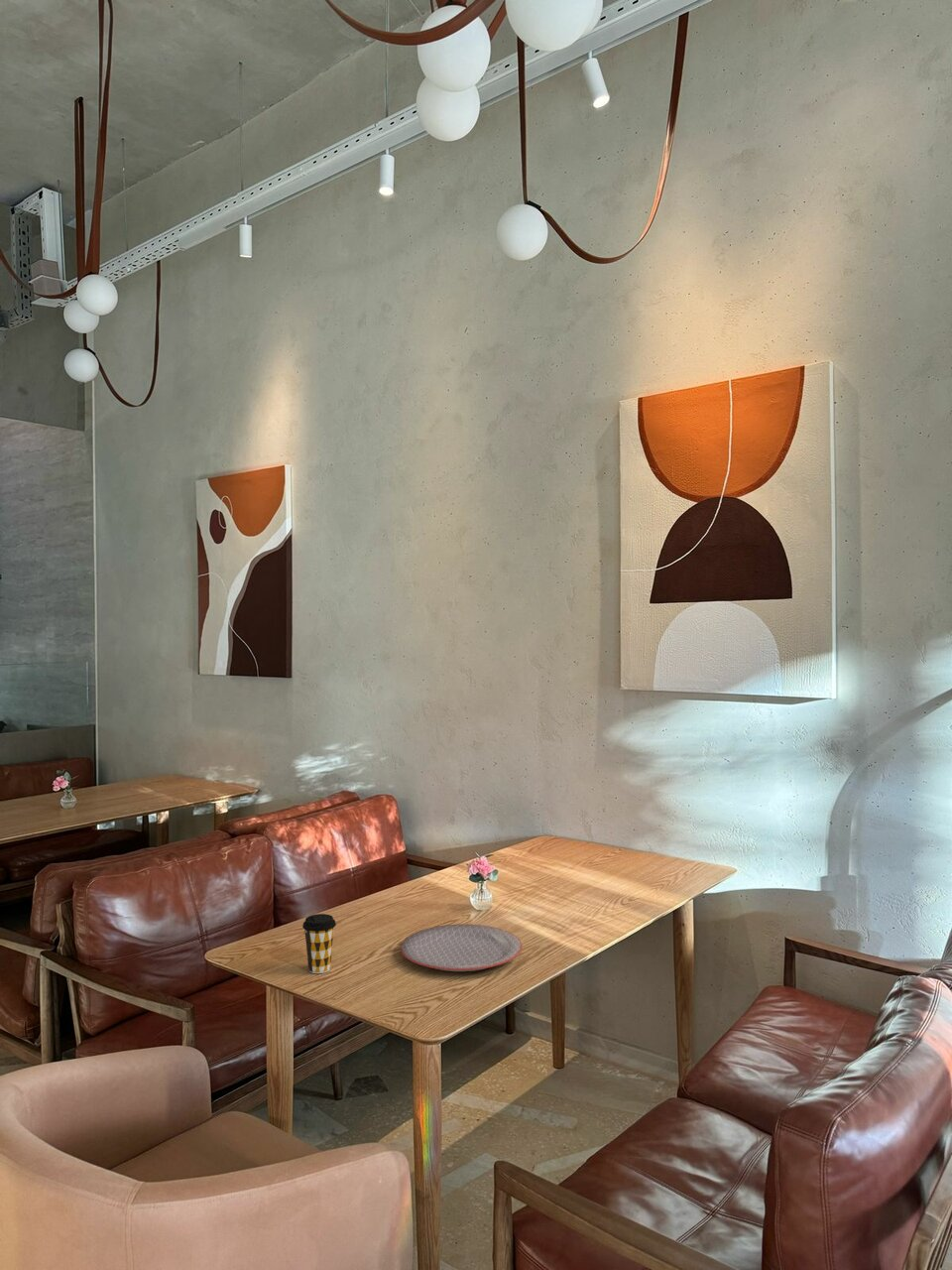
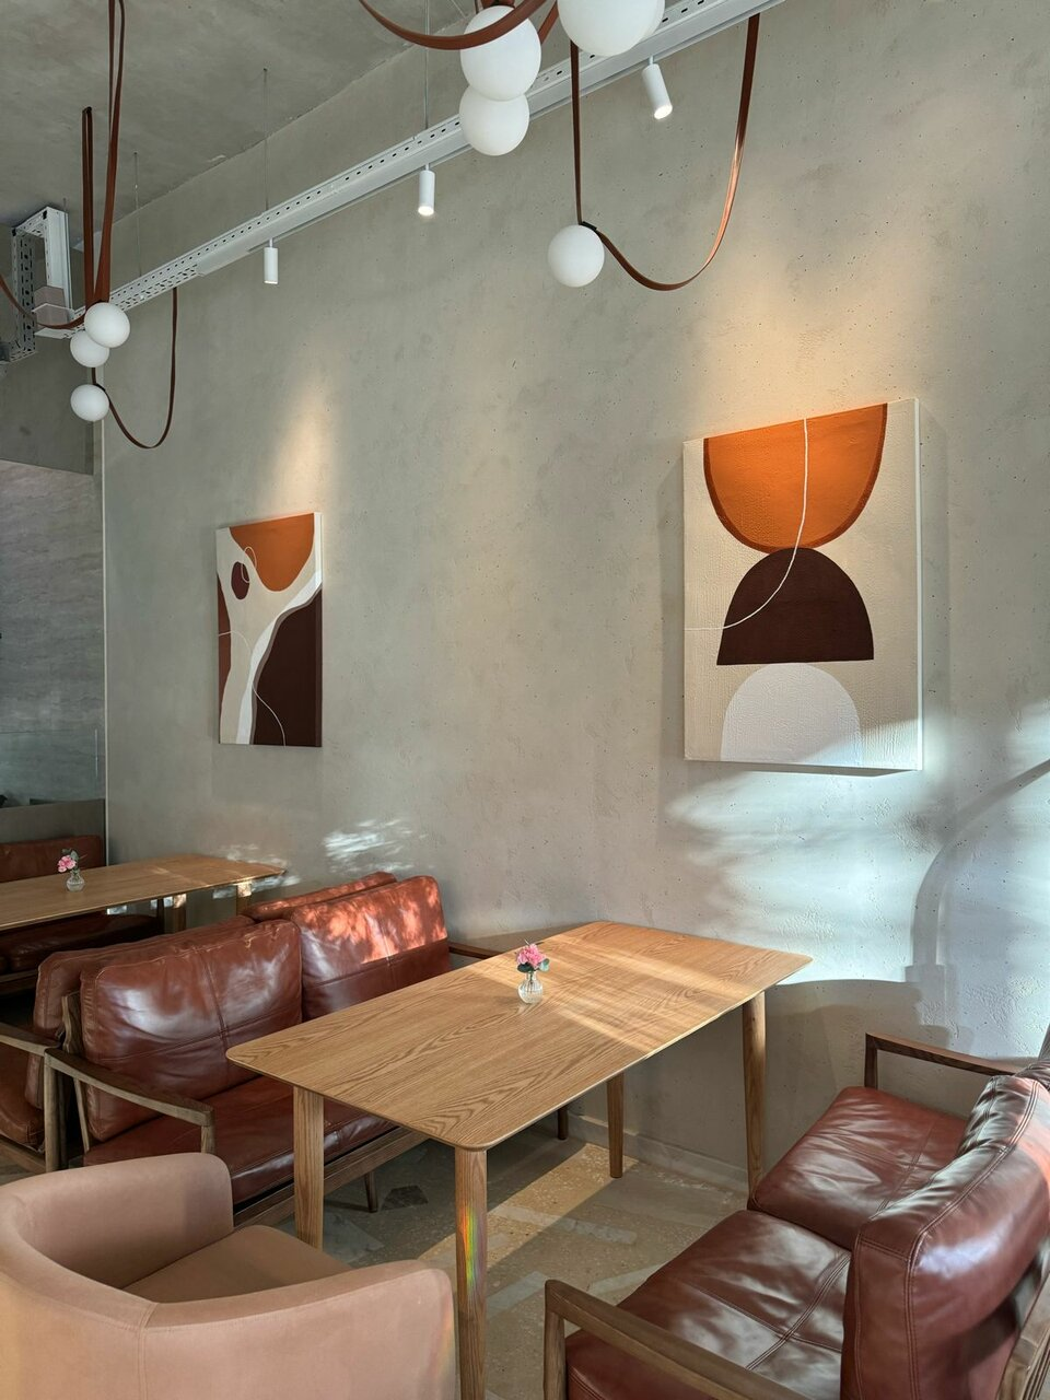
- plate (461, 950)
- coffee cup (319, 944)
